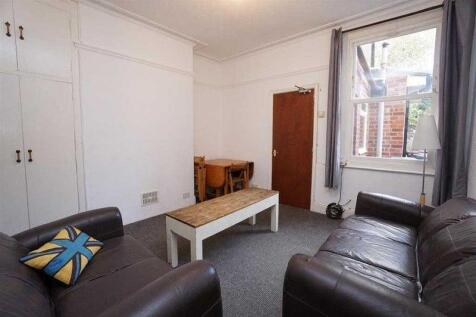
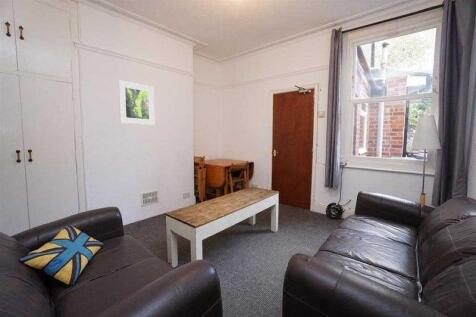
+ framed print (137, 104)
